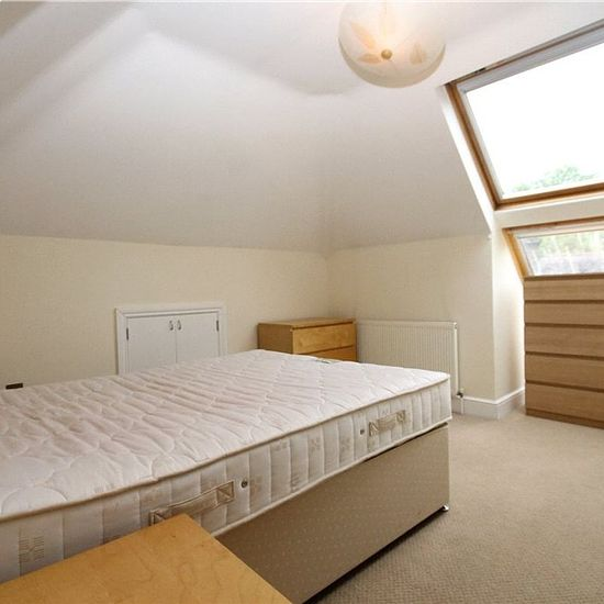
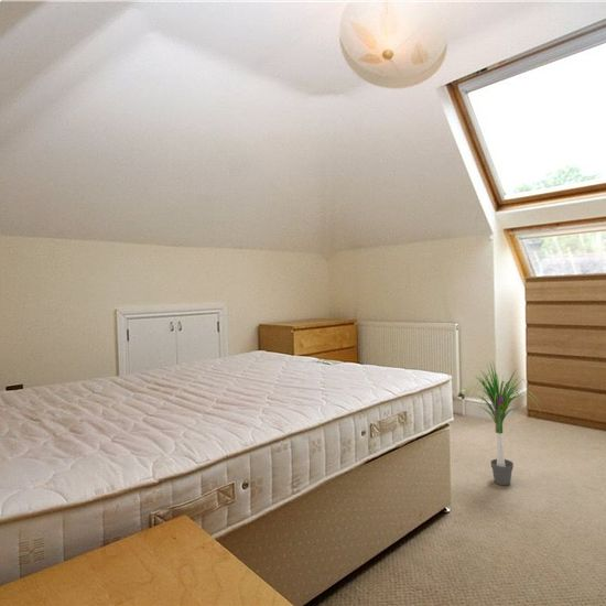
+ potted plant (499, 420)
